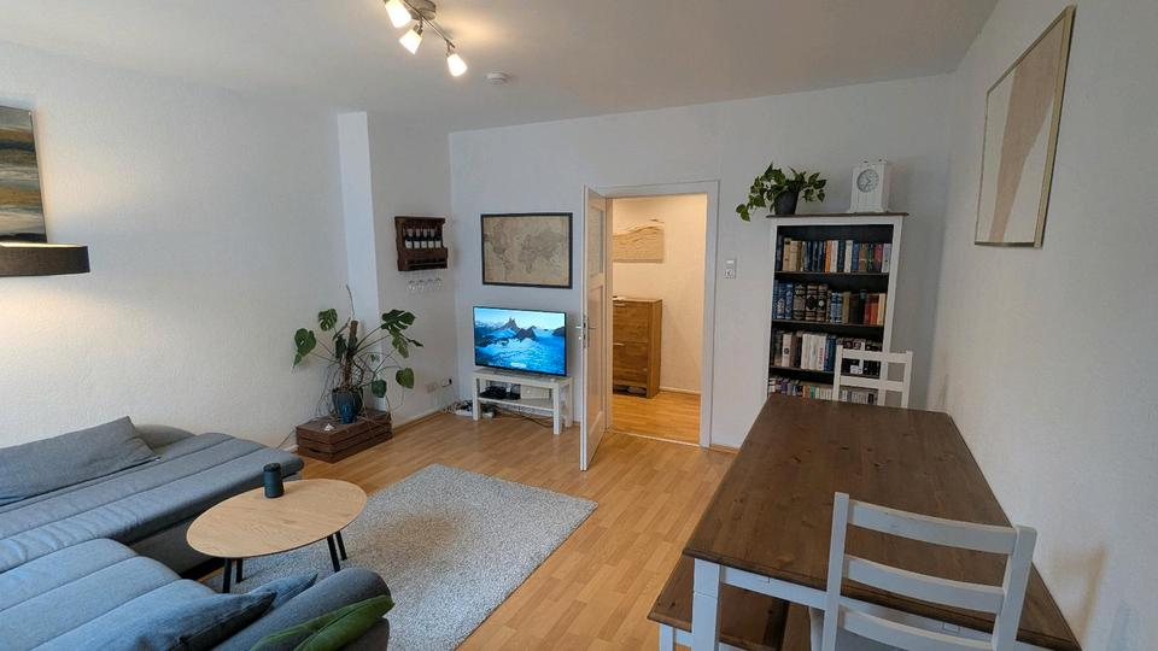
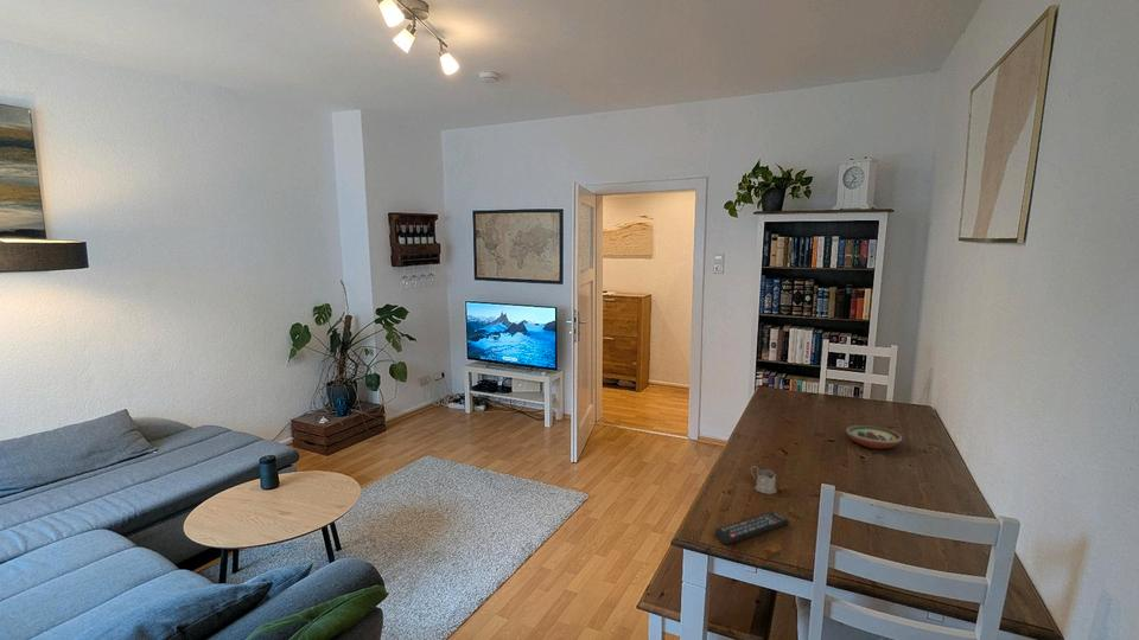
+ decorative bowl (872, 439)
+ remote control (752, 527)
+ tea glass holder (764, 475)
